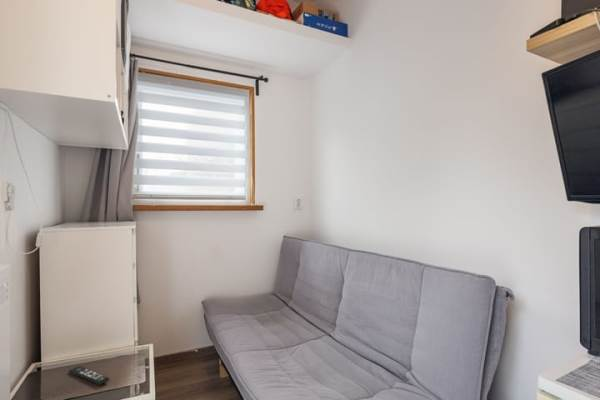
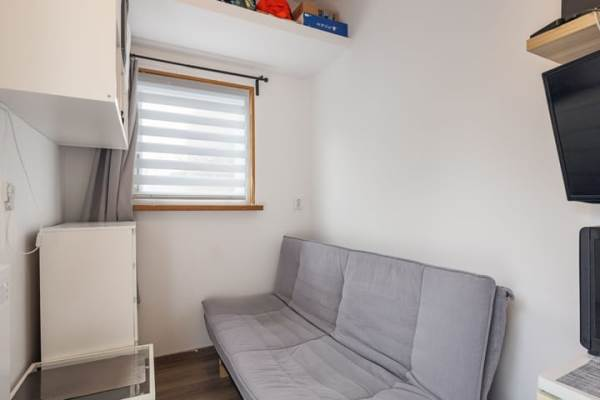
- remote control (88, 375)
